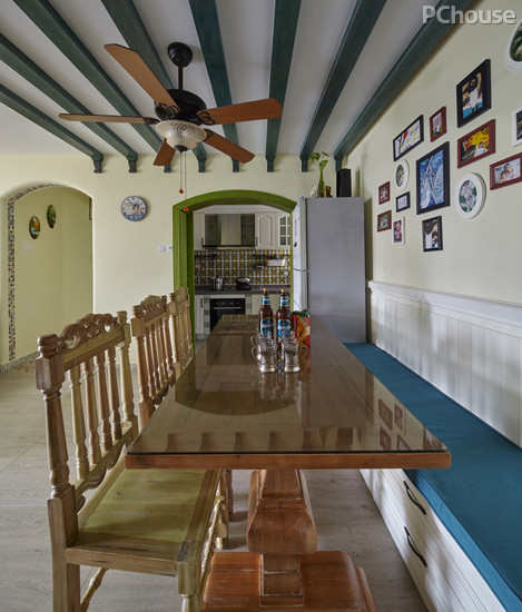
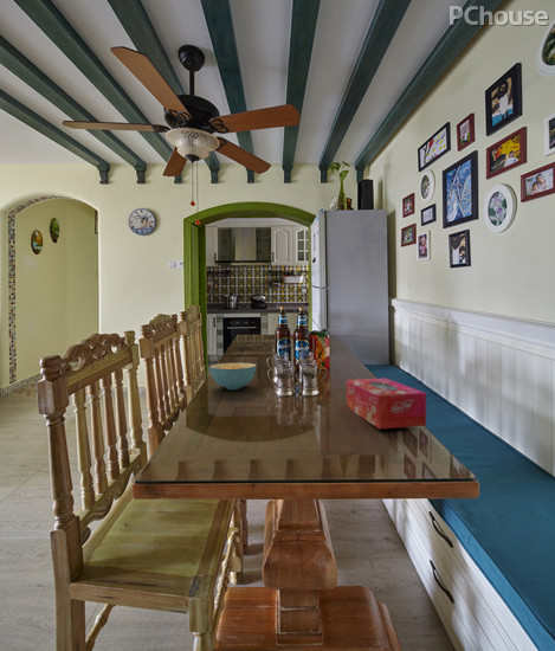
+ tissue box (382, 400)
+ cereal bowl (233, 376)
